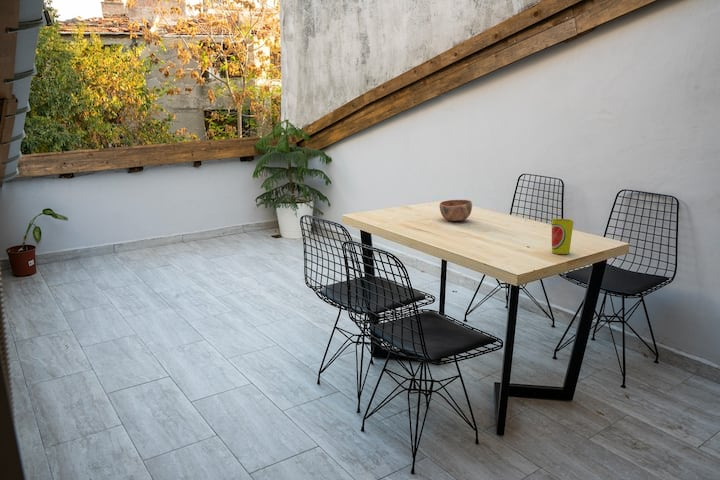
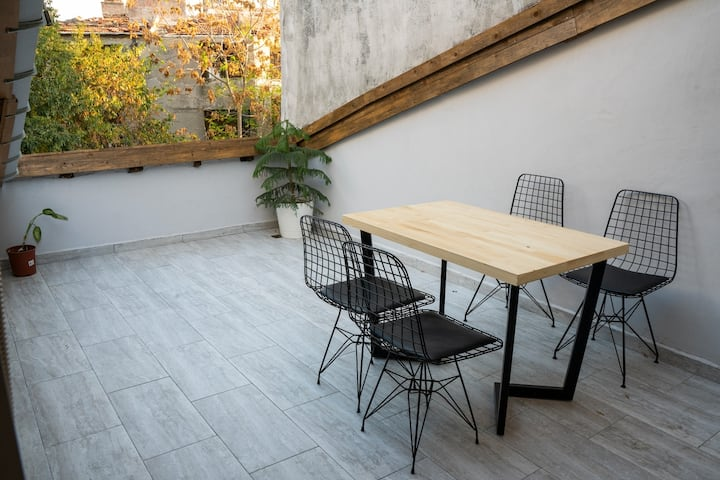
- cup (561, 236)
- bowl (455, 210)
